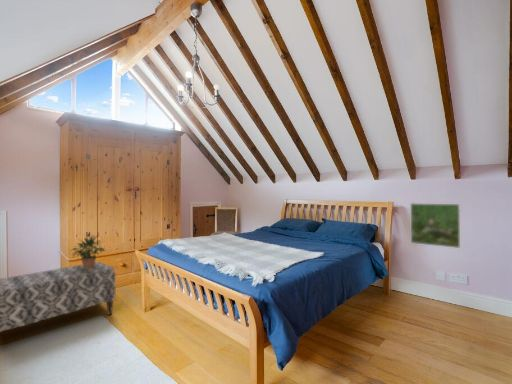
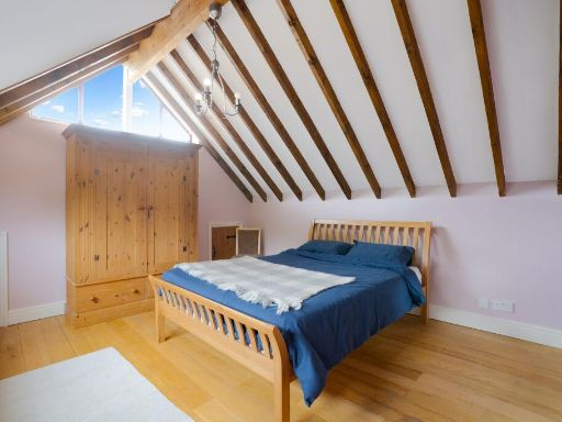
- potted plant (88, 250)
- bench (52, 299)
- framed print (434, 224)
